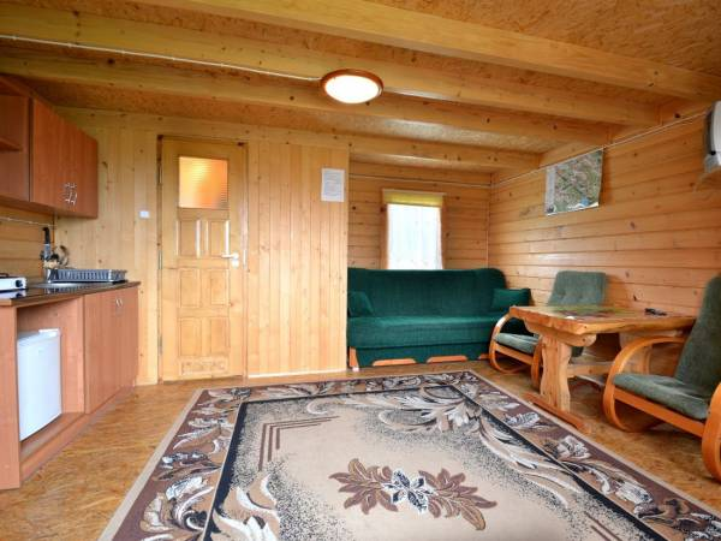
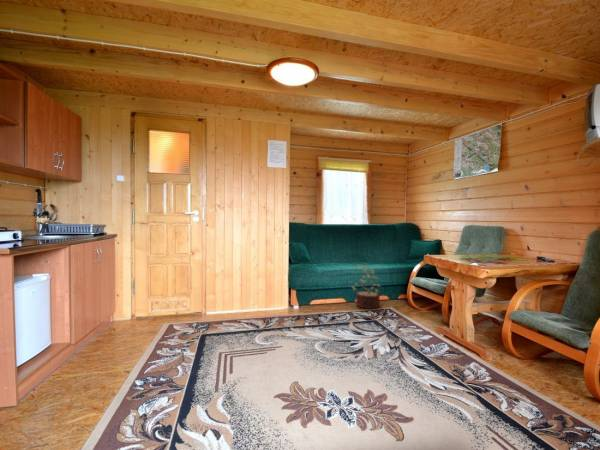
+ decorative plant (366, 283)
